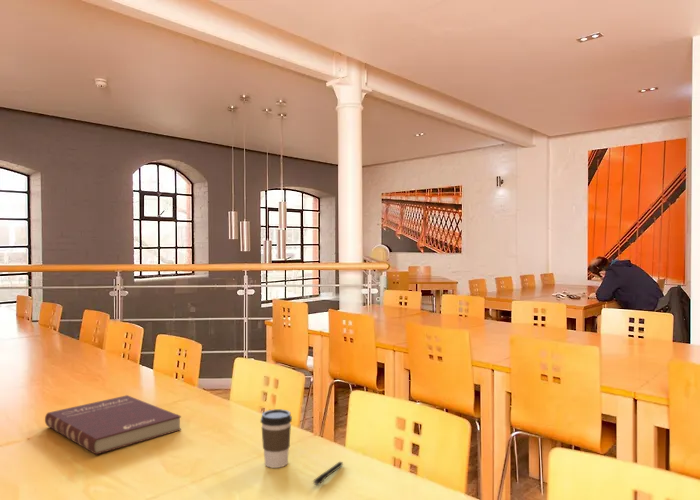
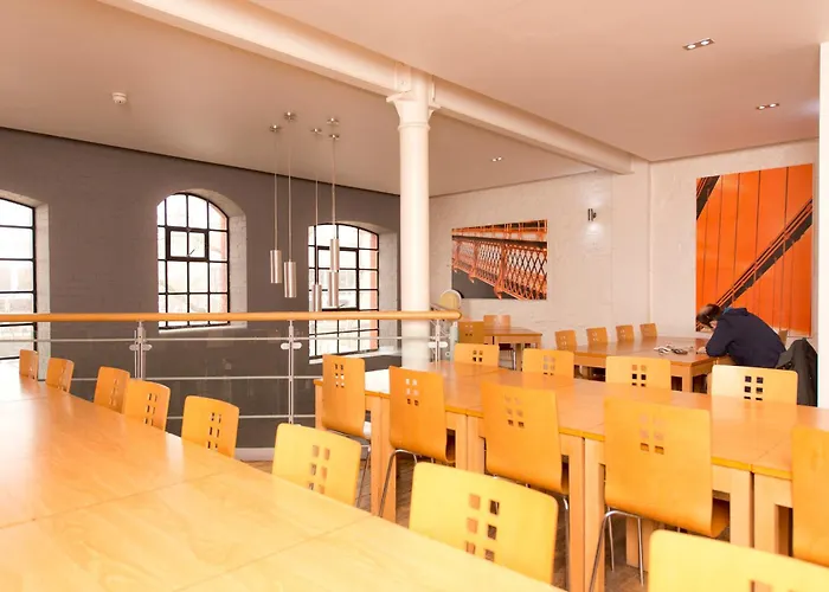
- coffee cup (276, 438)
- book (112, 421)
- pen (329, 471)
